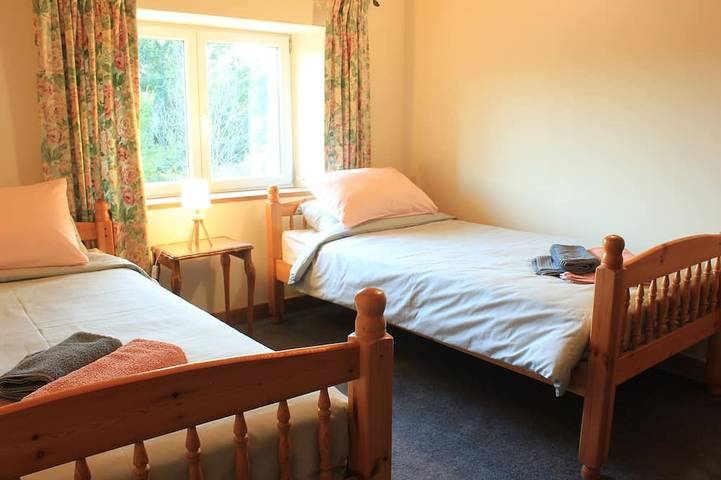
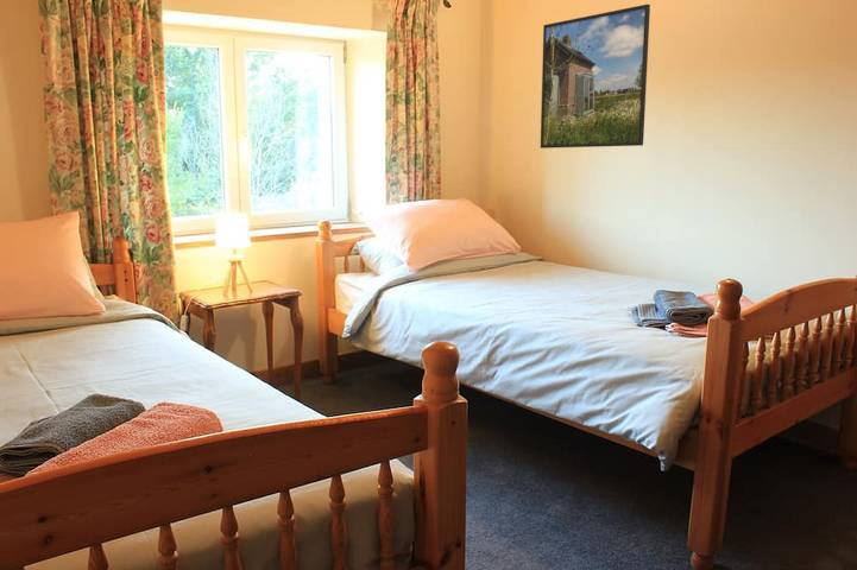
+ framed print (591, 82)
